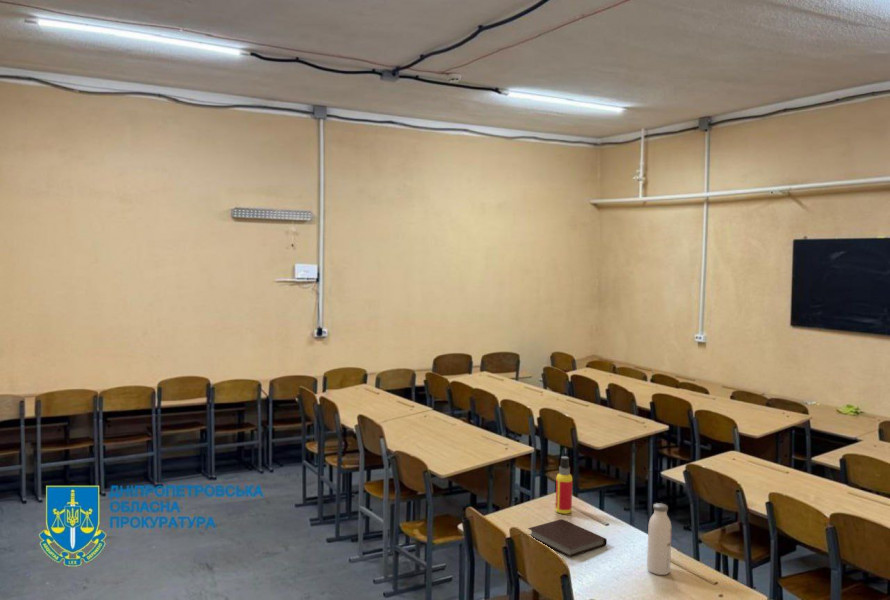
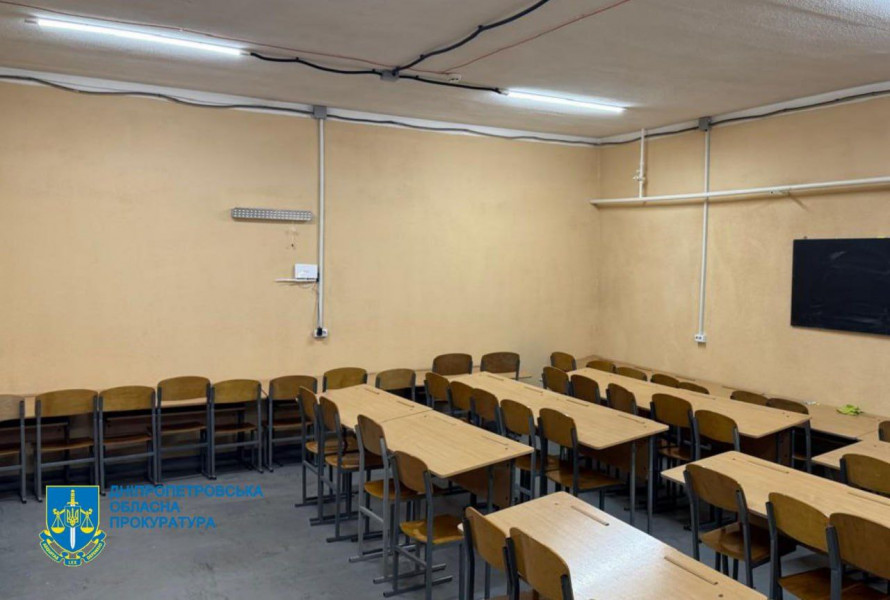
- spray bottle (564, 484)
- water bottle (659, 537)
- notebook (566, 536)
